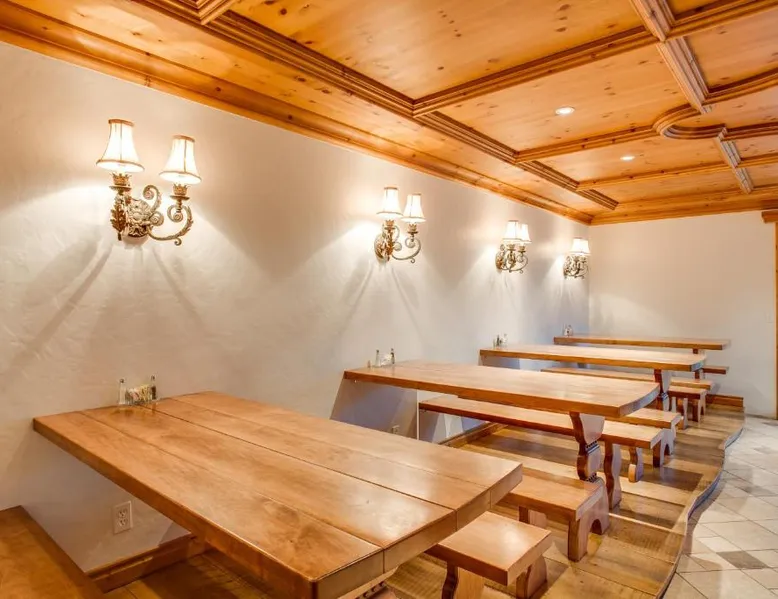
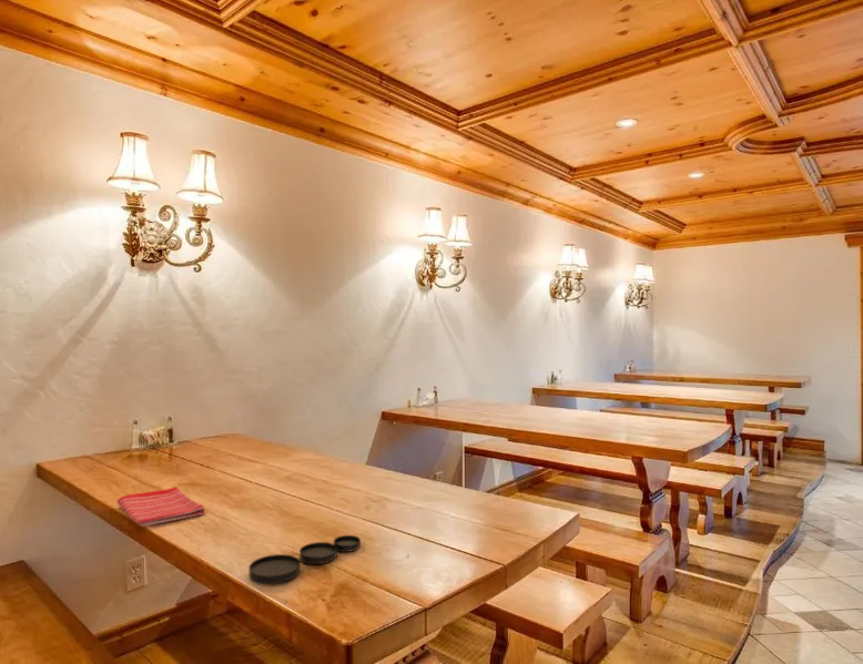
+ plate (309, 558)
+ dish towel (160, 504)
